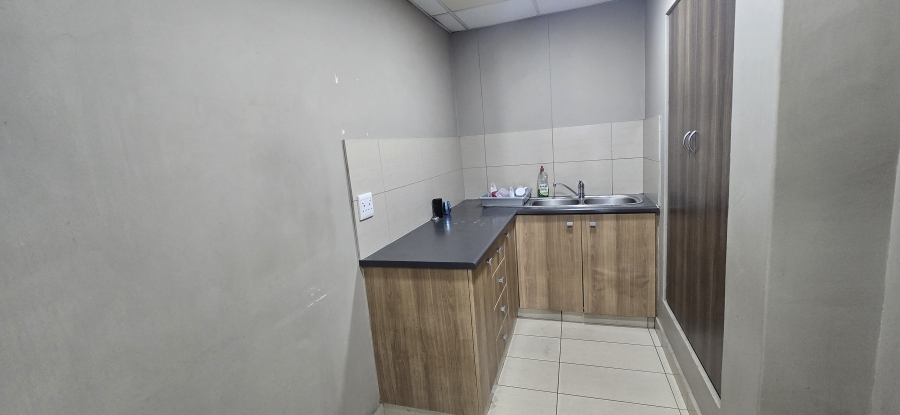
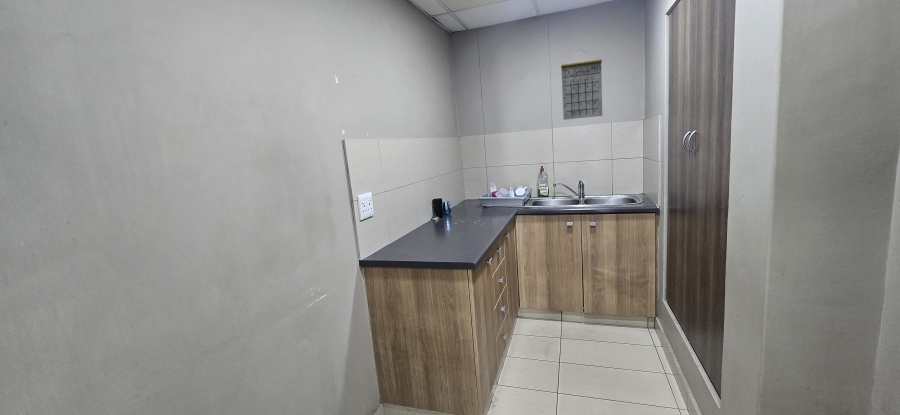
+ calendar (581, 83)
